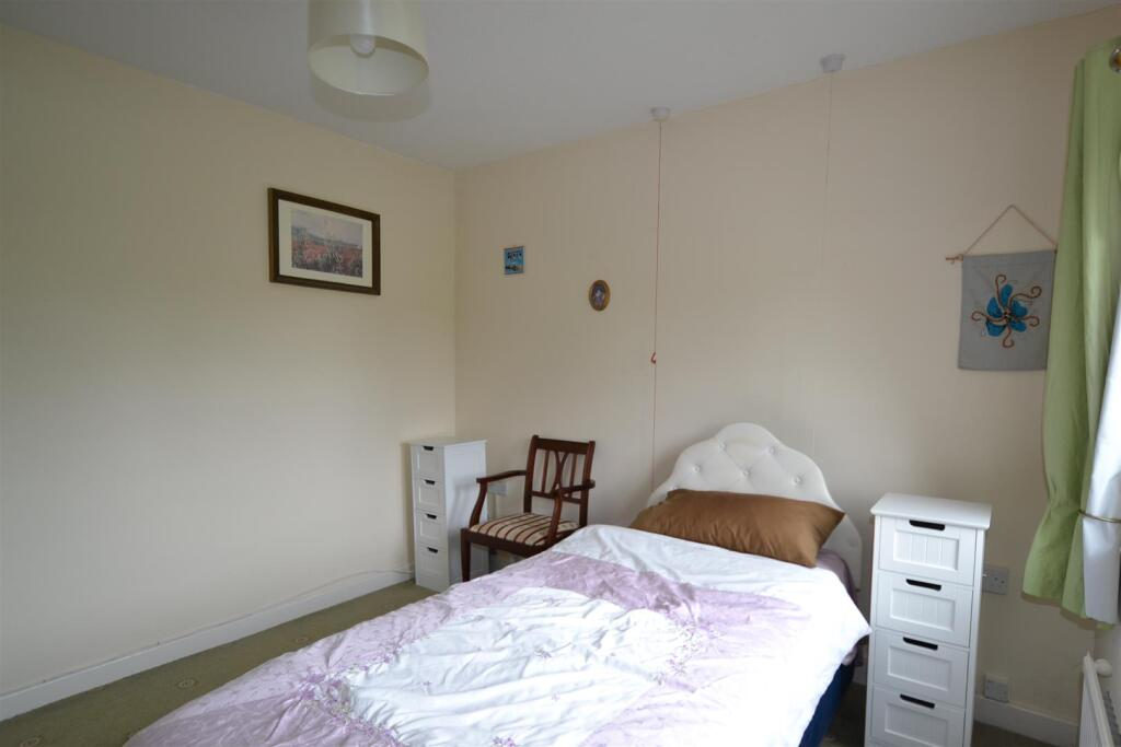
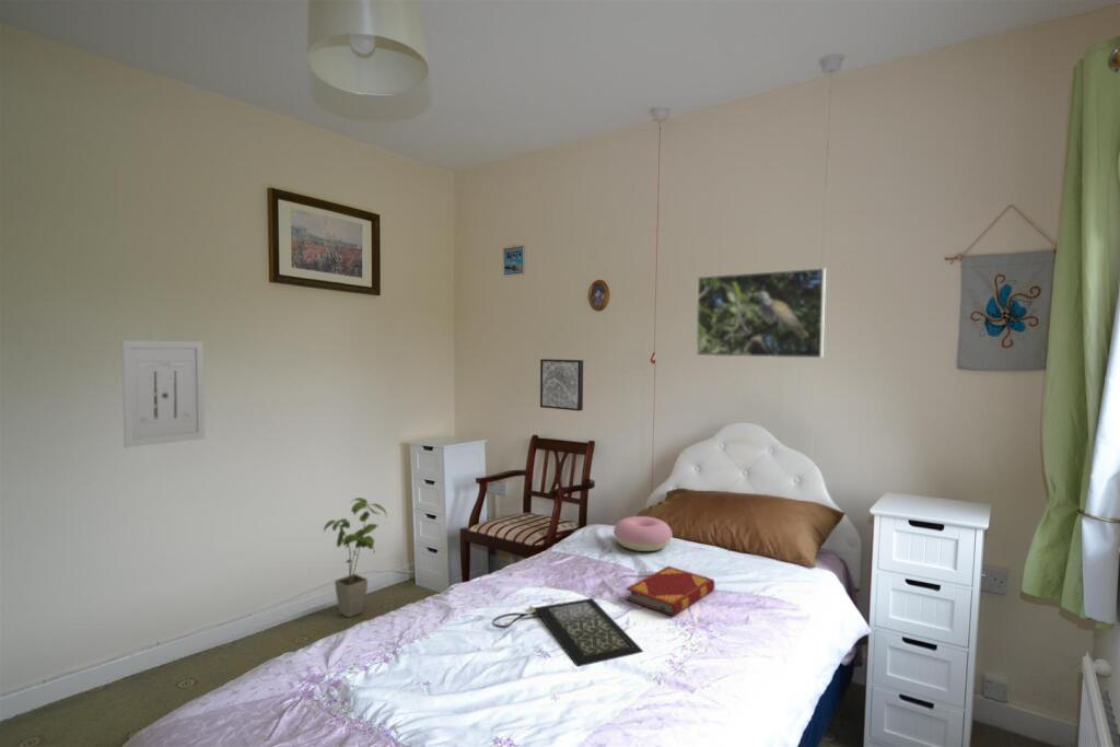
+ house plant (358, 555)
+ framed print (756, 315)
+ wall art (561, 384)
+ wall art (165, 392)
+ cushion (642, 533)
+ hardback book (670, 588)
+ clutch bag (580, 626)
